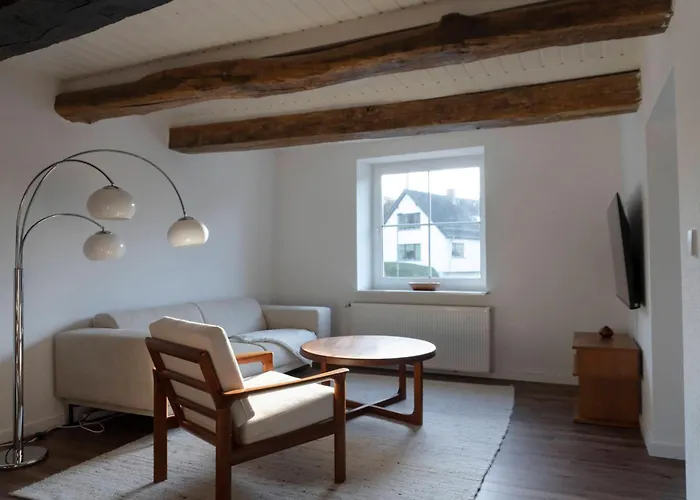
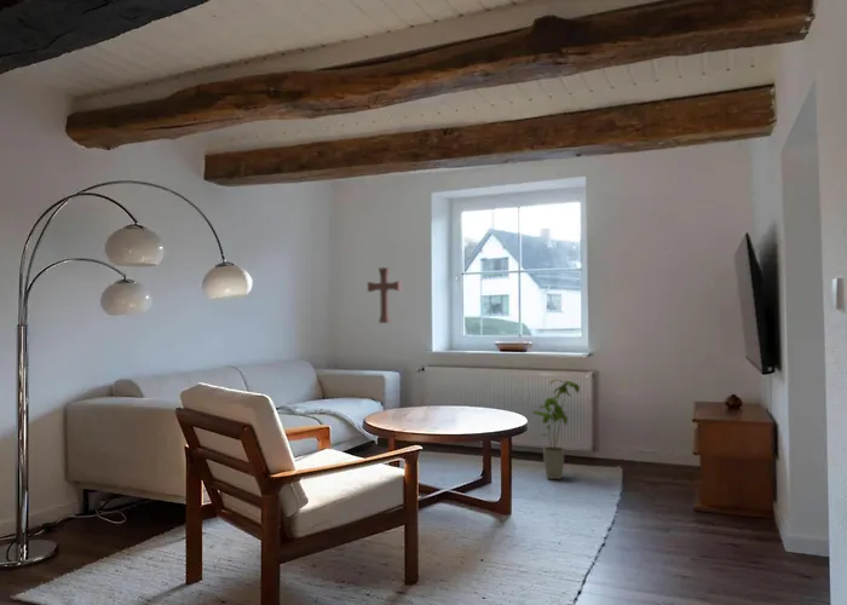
+ decorative cross (384, 295)
+ house plant (554, 427)
